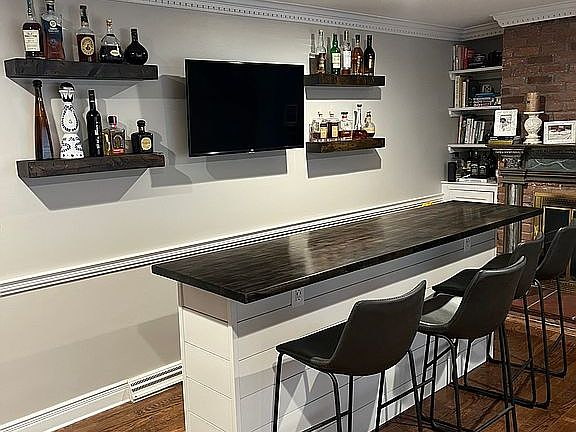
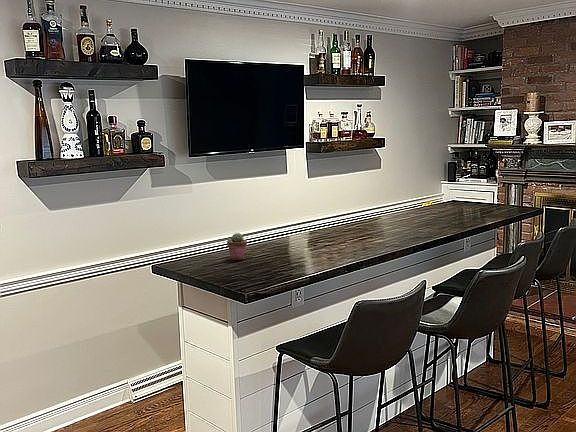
+ potted succulent (237, 245)
